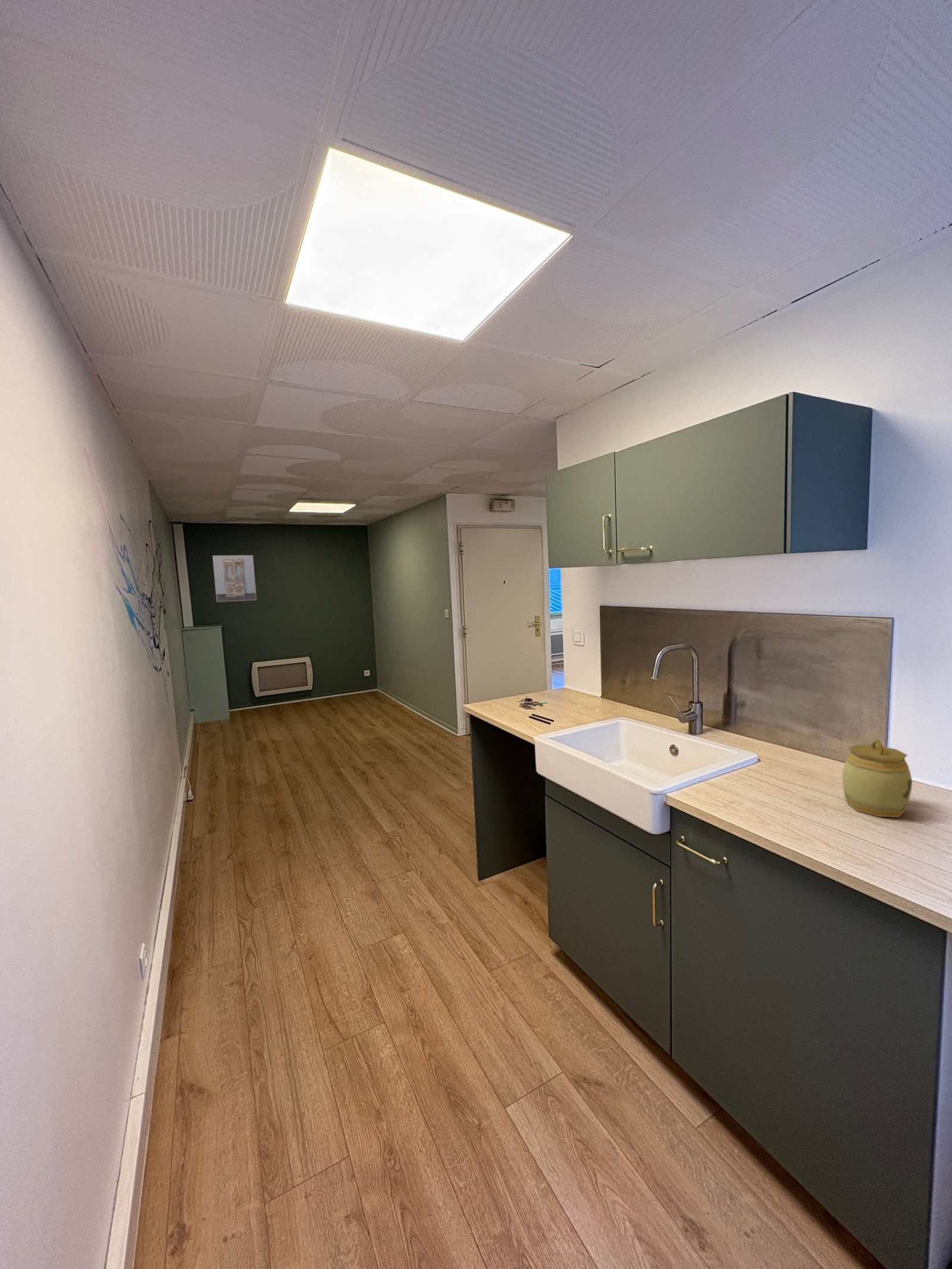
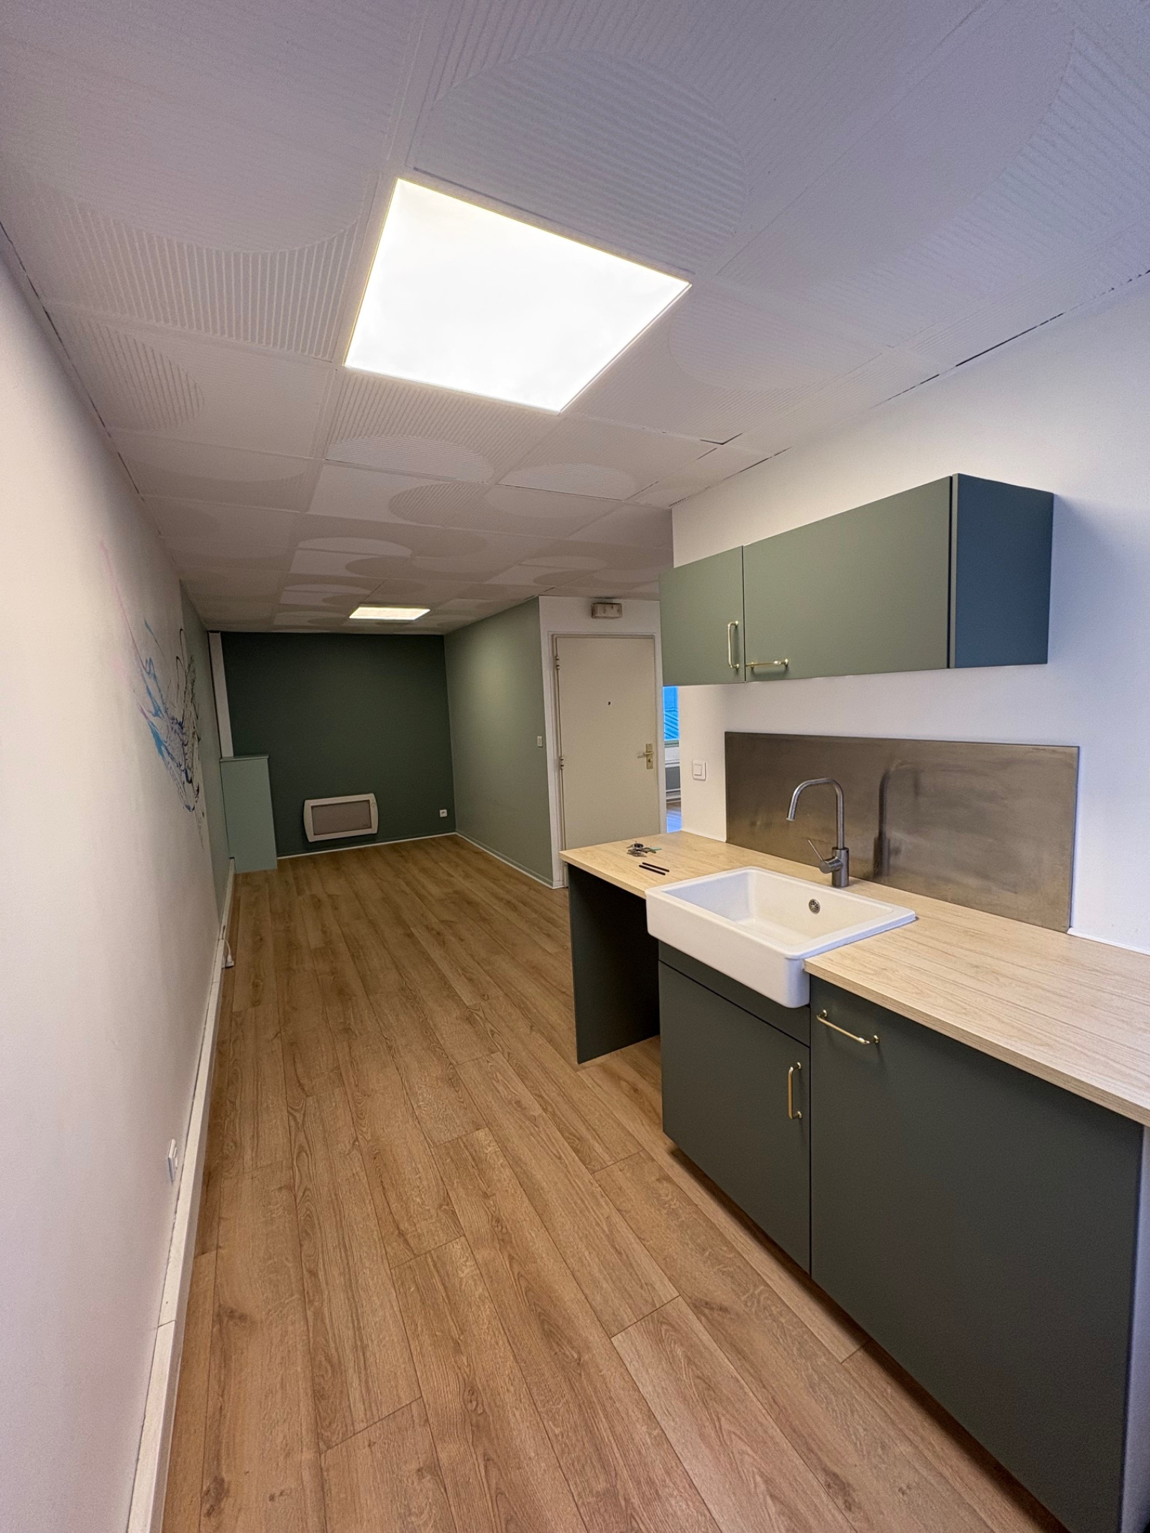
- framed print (234, 578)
- jar (876, 773)
